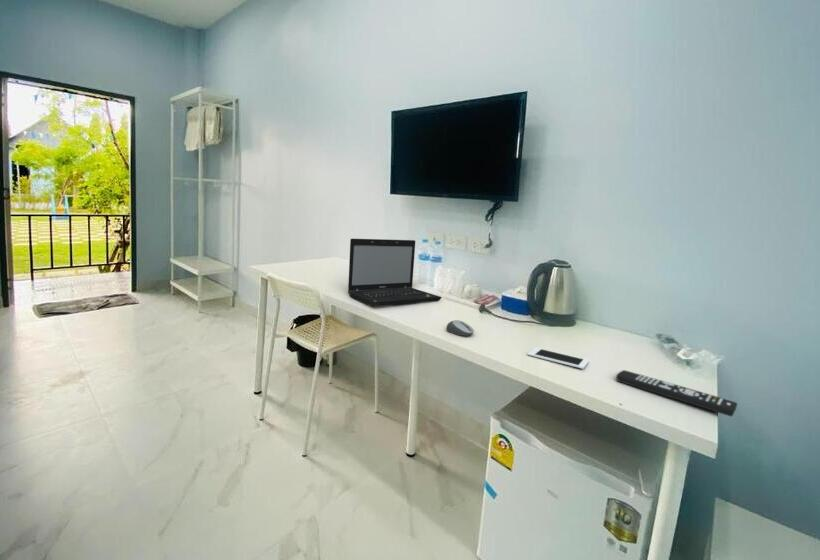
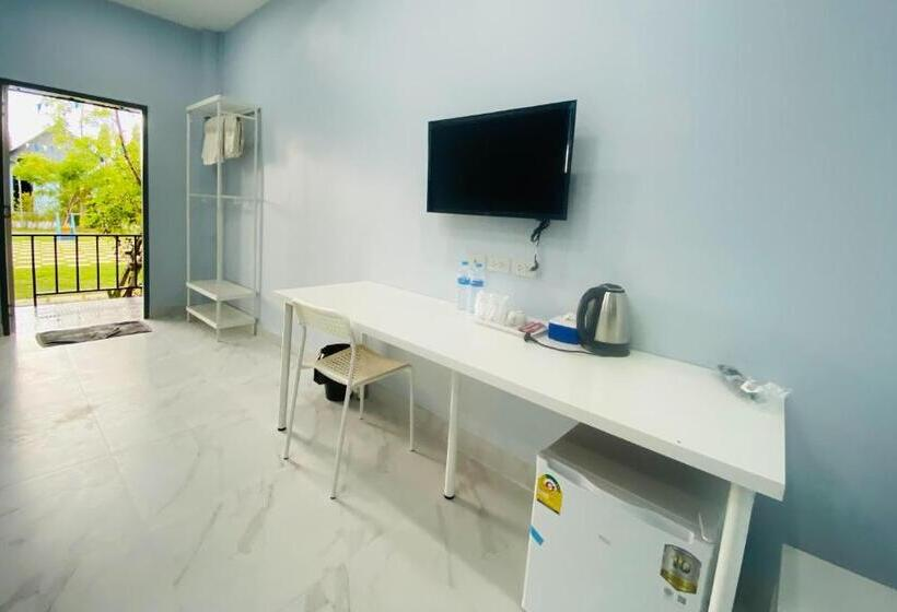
- cell phone (557, 357)
- computer mouse (460, 327)
- remote control (672, 391)
- laptop (396, 270)
